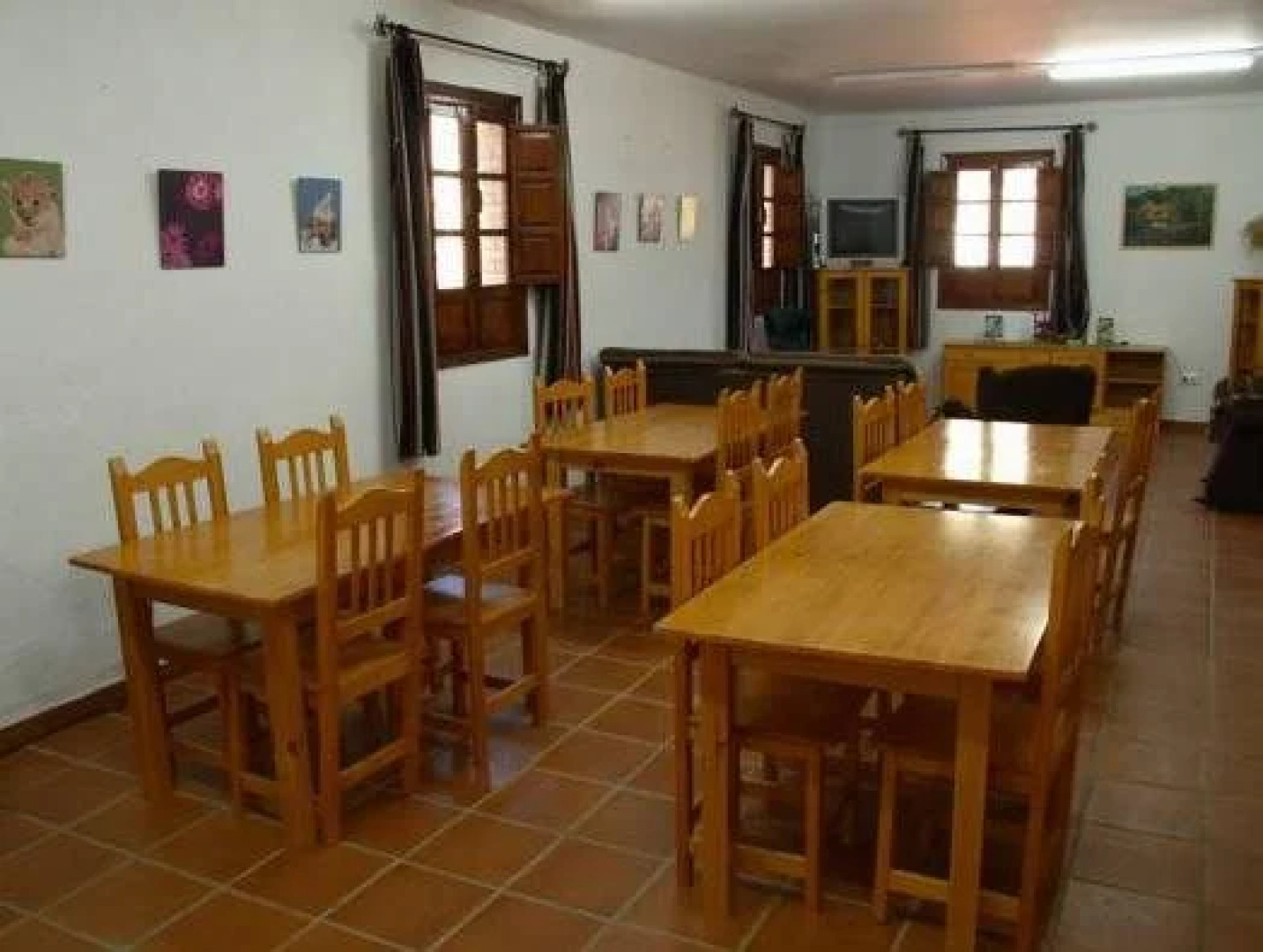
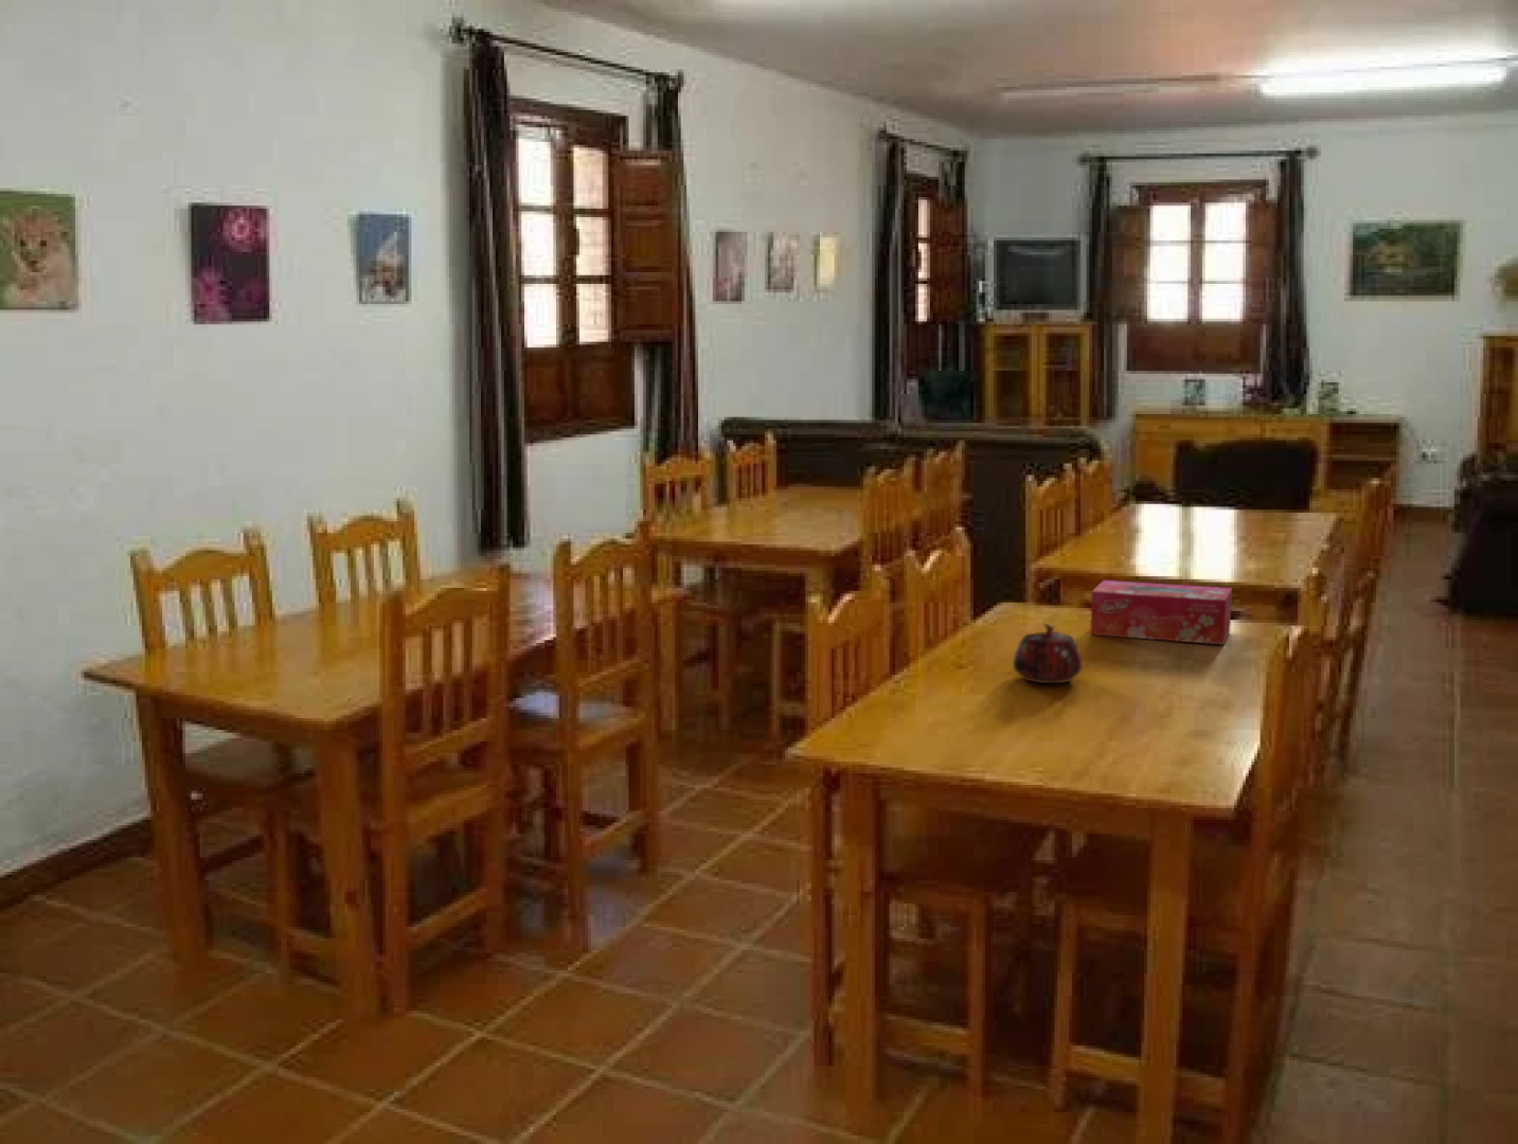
+ teapot (1048, 651)
+ tissue box (1161, 612)
